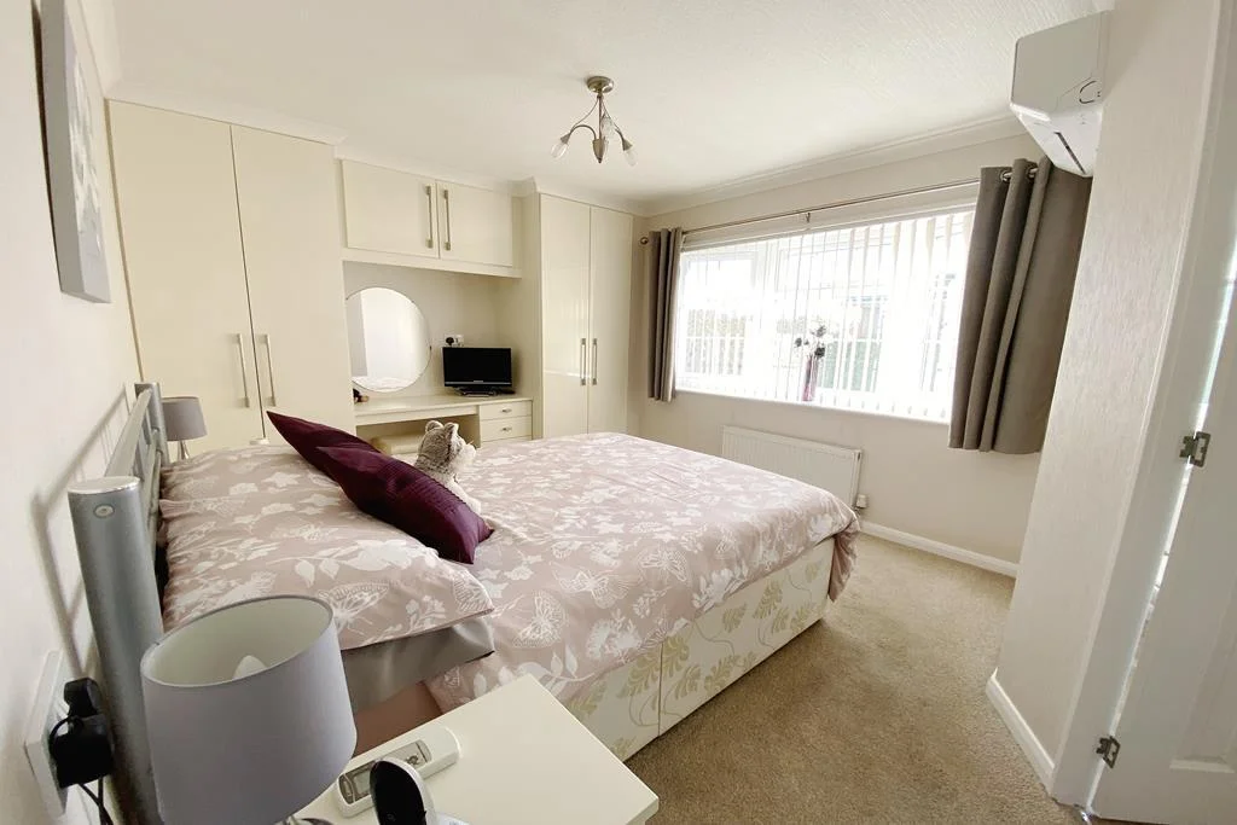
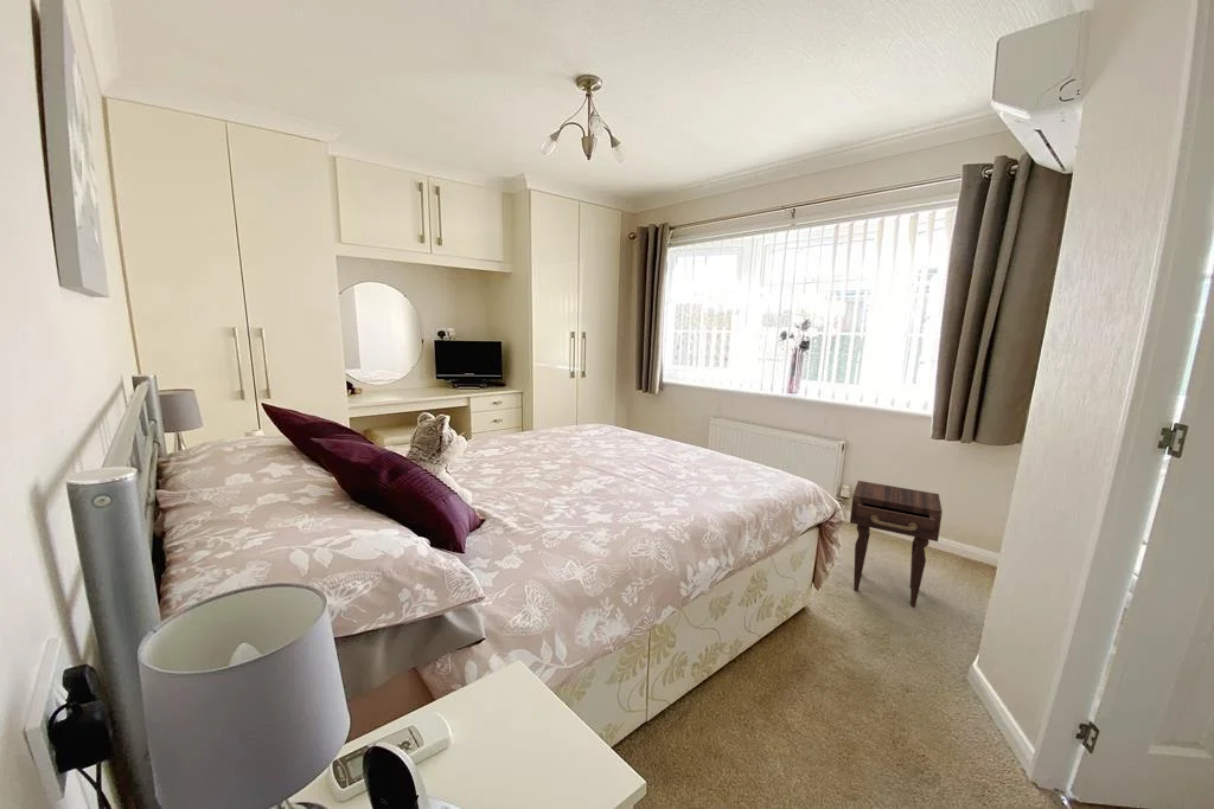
+ nightstand (894, 532)
